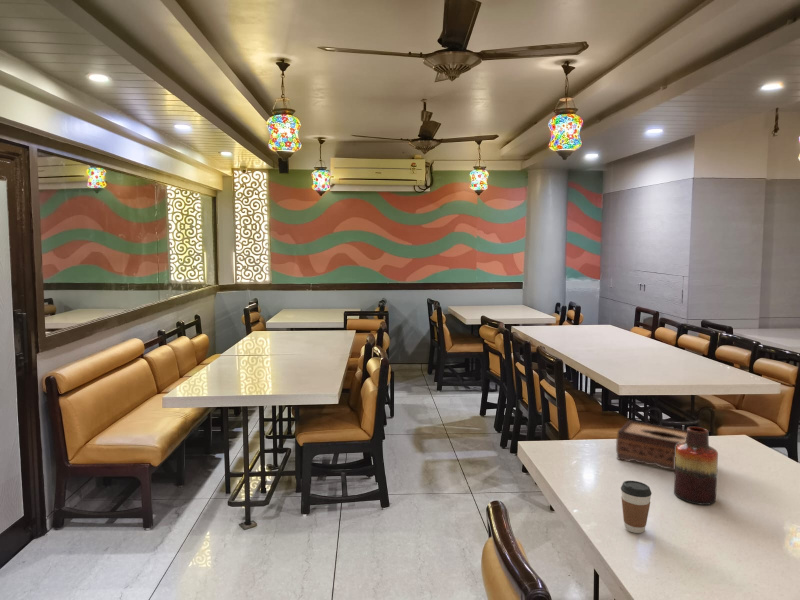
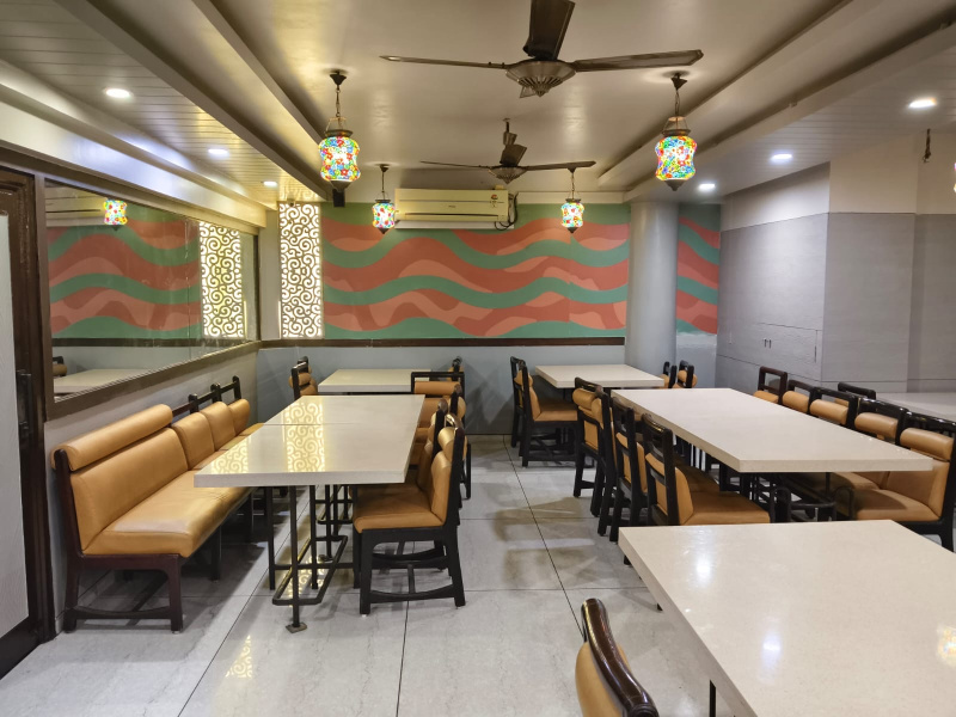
- coffee cup (635, 506)
- vase (696, 463)
- tissue box (661, 446)
